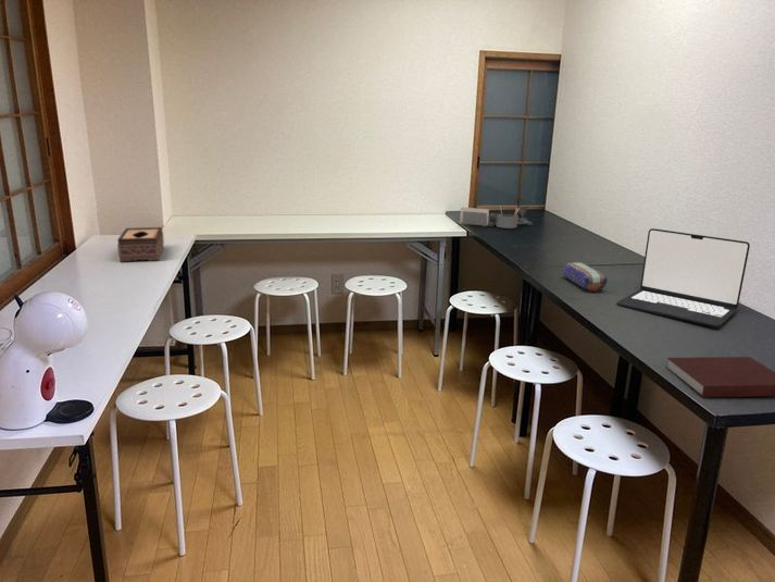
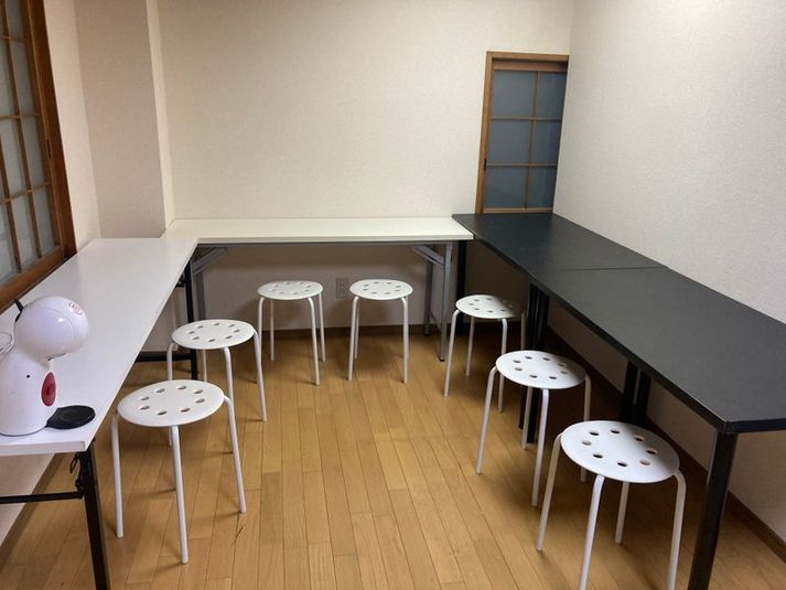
- laptop (680, 274)
- pencil case (584, 275)
- tissue box (141, 244)
- desk organizer (496, 213)
- notebook (727, 375)
